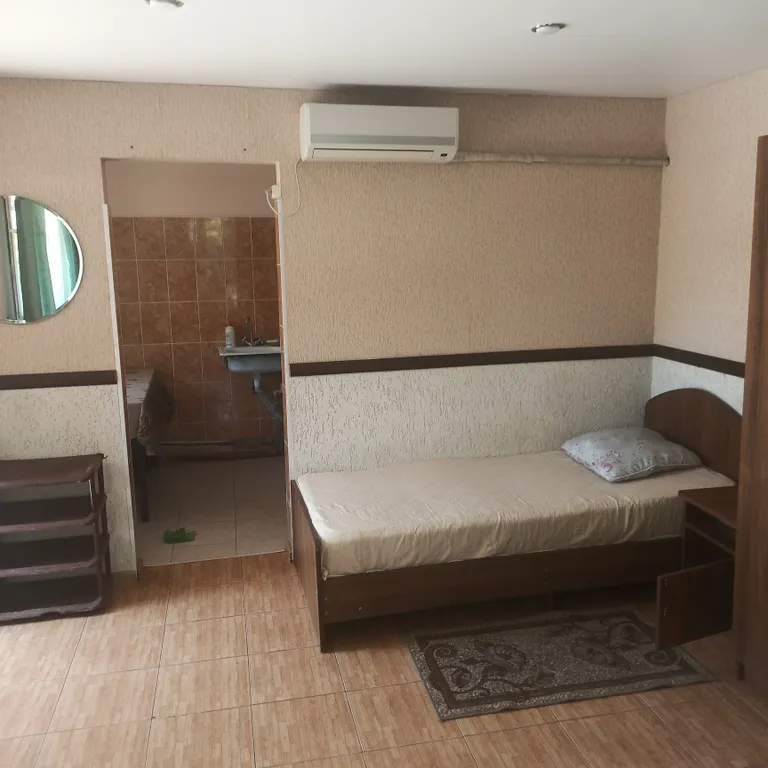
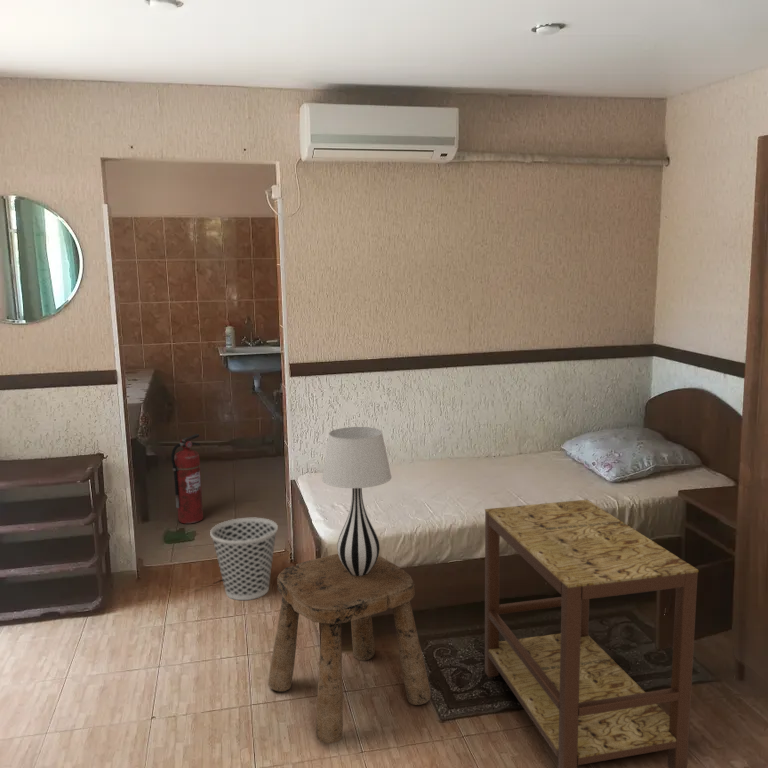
+ fire extinguisher (187, 478)
+ wastebasket (245, 559)
+ side table (576, 628)
+ stool (341, 635)
+ table lamp (357, 503)
